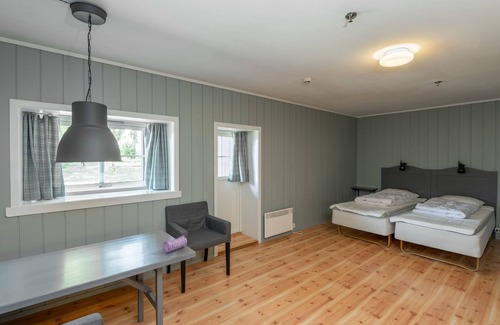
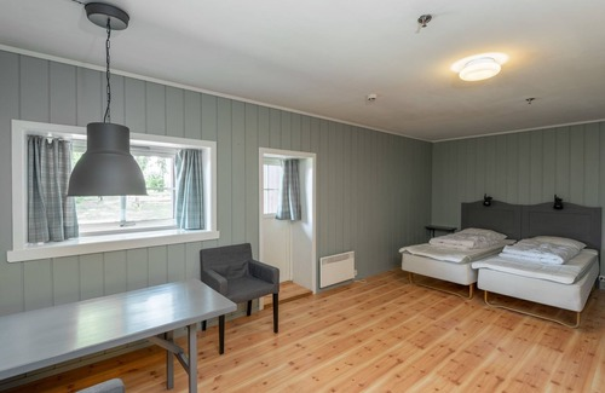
- pencil case (175, 243)
